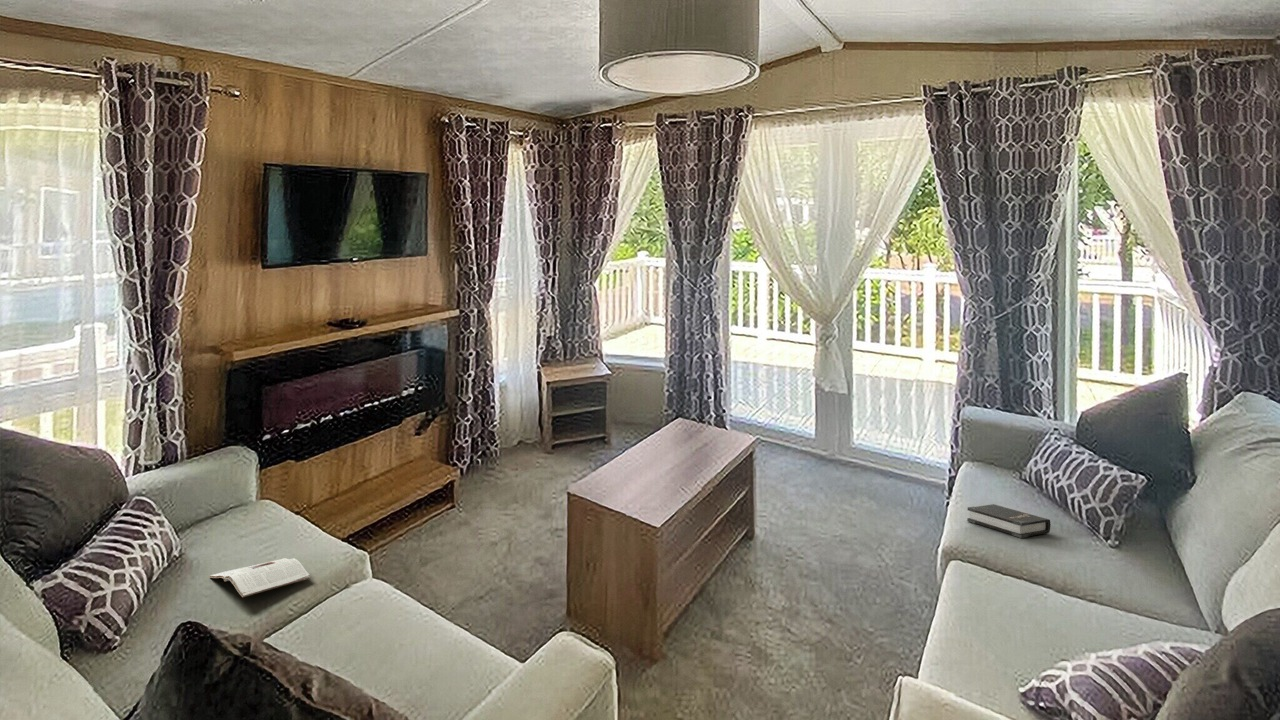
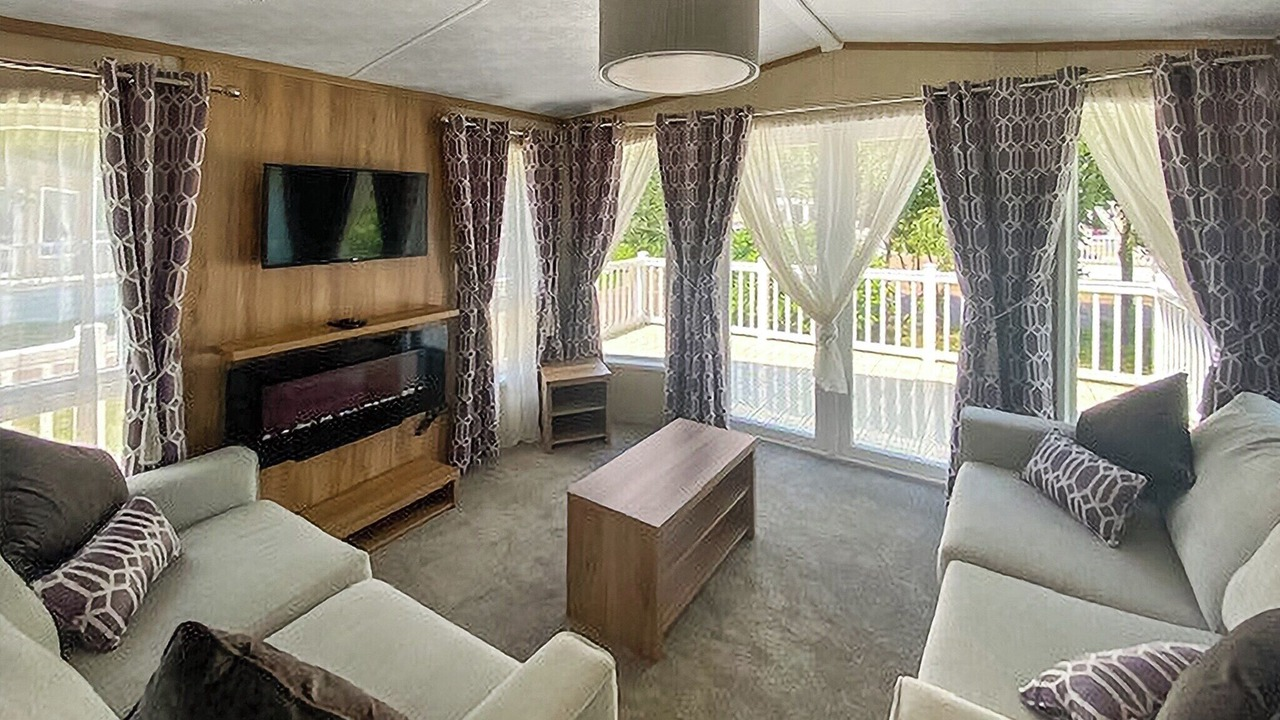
- magazine (259, 571)
- hardback book (1007, 519)
